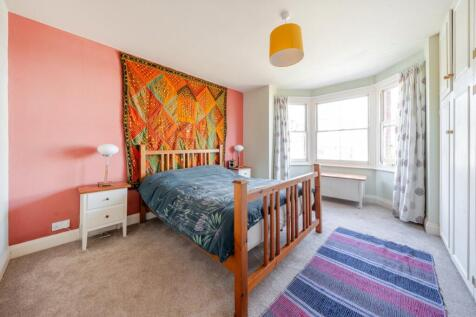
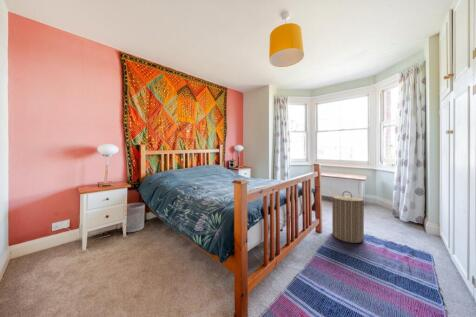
+ laundry hamper (347, 214)
+ waste bin (133, 217)
